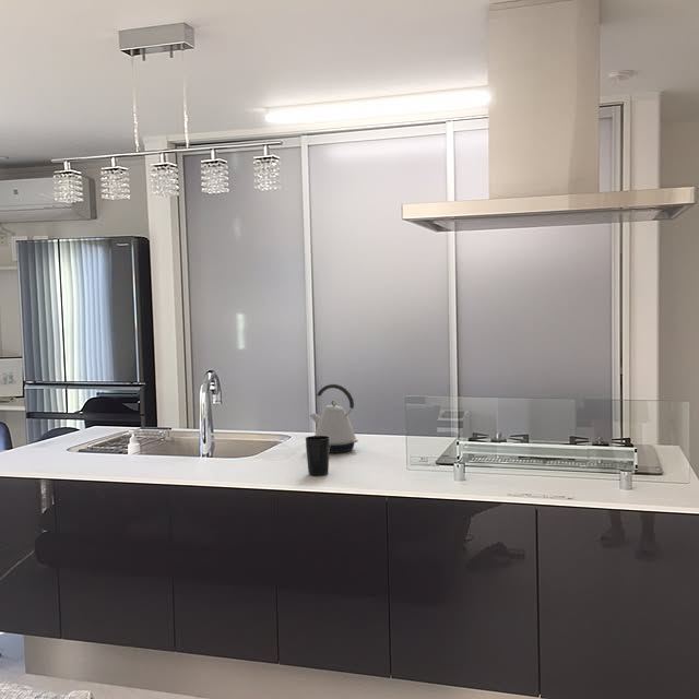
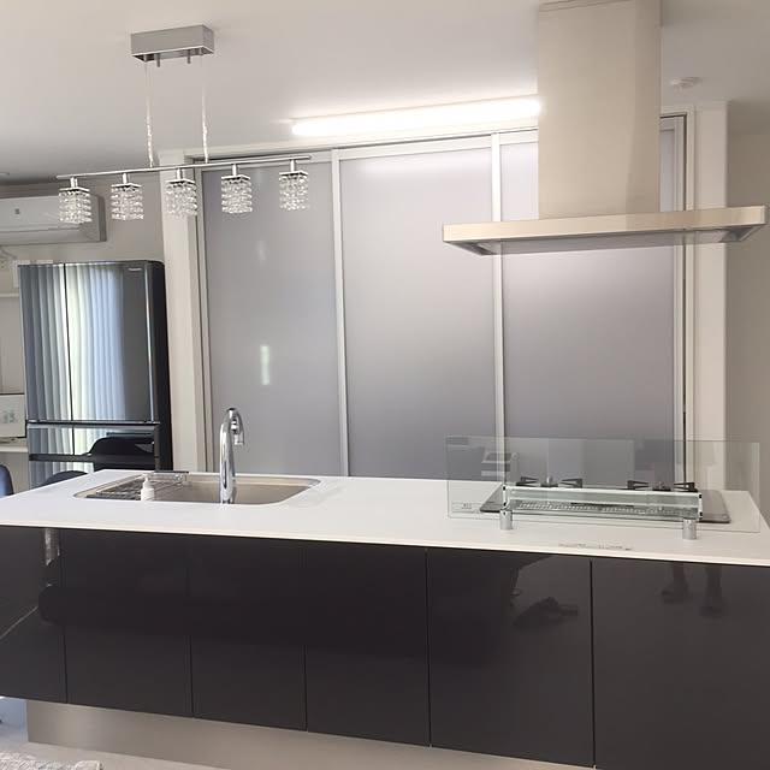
- cup (318, 455)
- kettle (332, 416)
